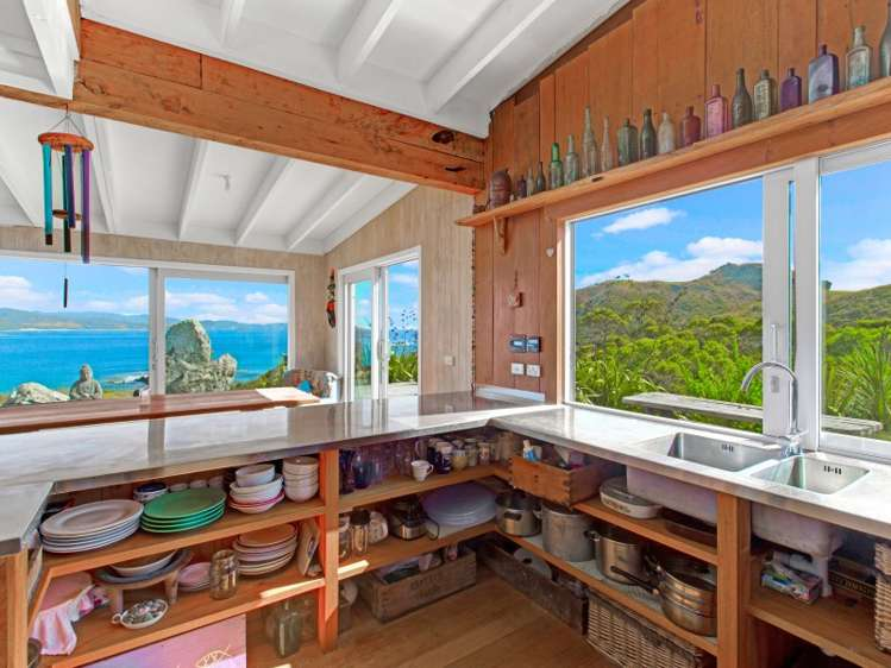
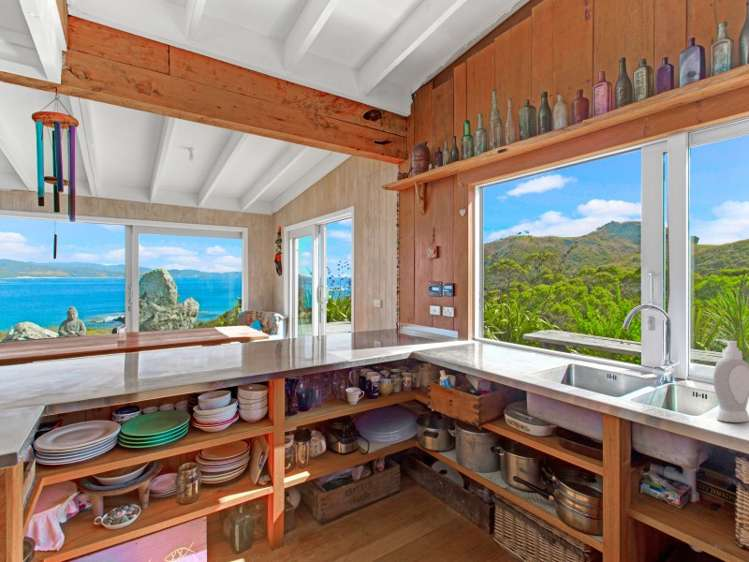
+ soap bottle (728, 379)
